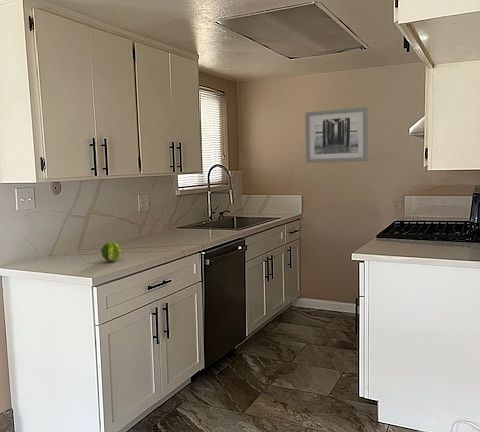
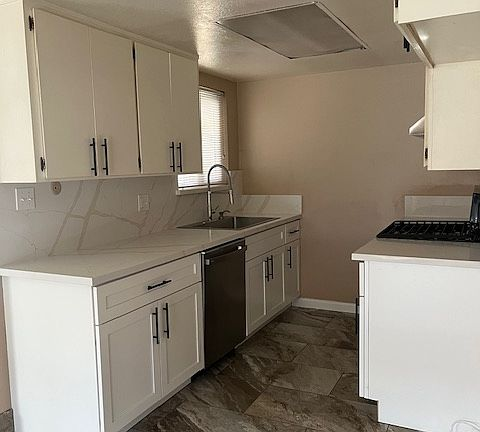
- wall art (335, 136)
- fruit (110, 251)
